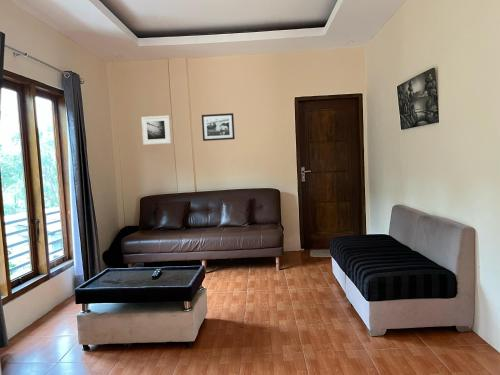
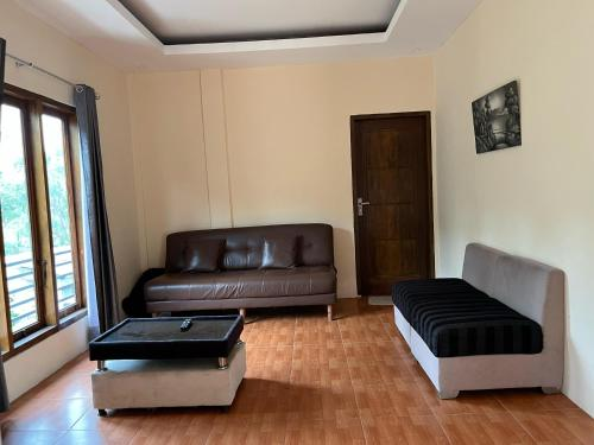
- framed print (156, 130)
- picture frame (218, 127)
